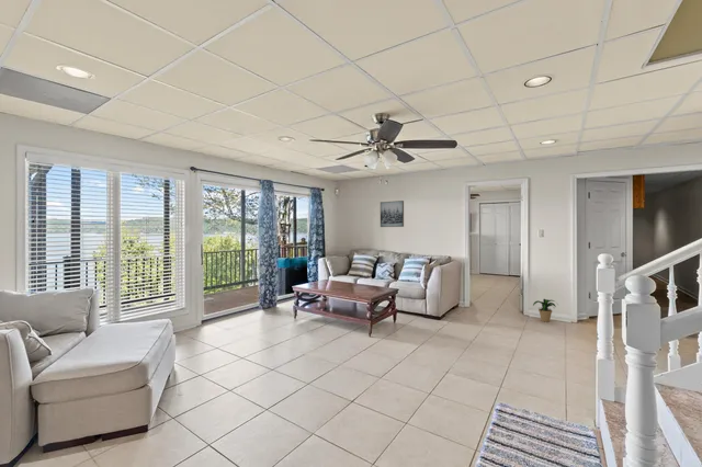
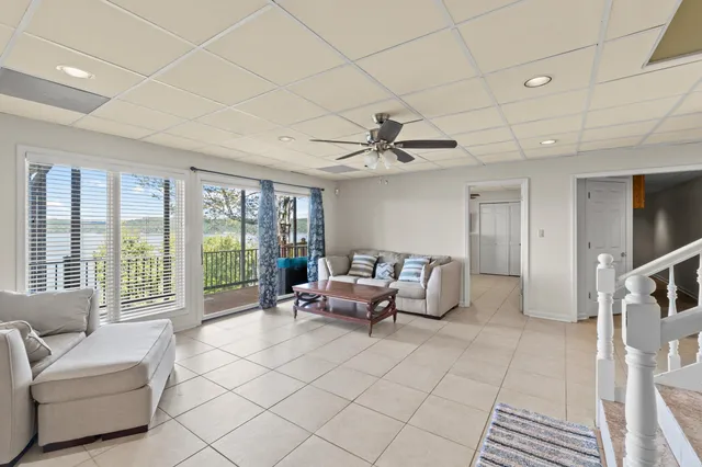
- potted plant (545, 310)
- wall art (392, 214)
